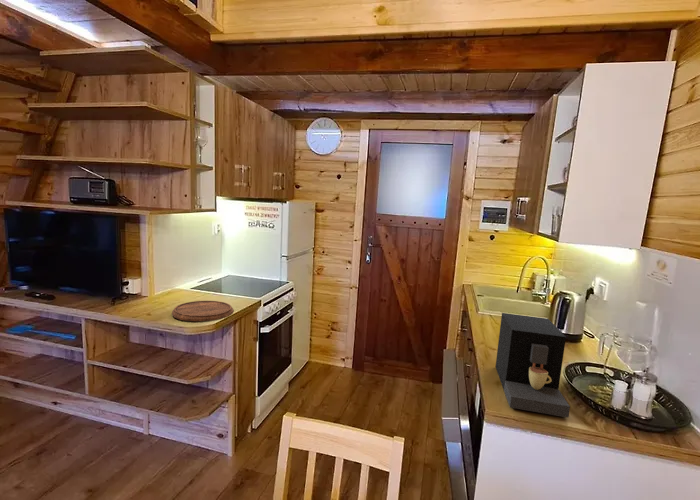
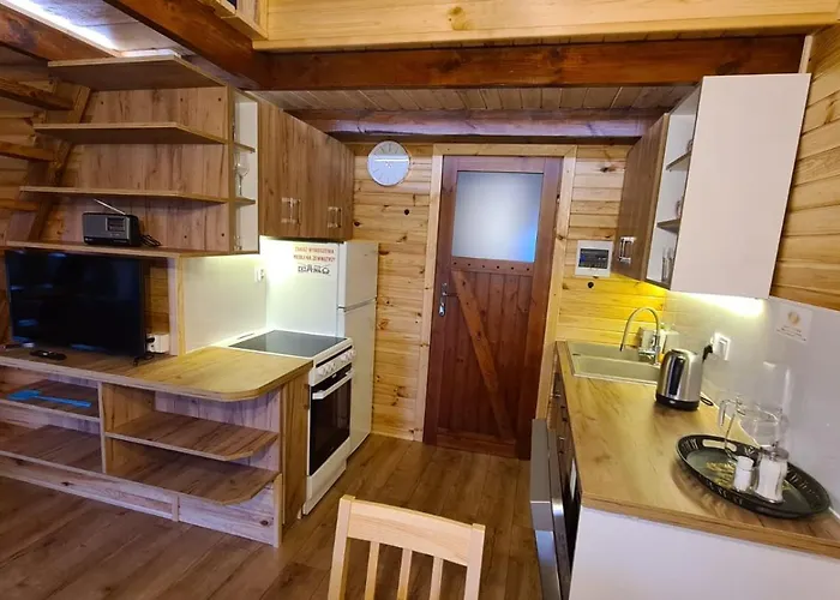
- cutting board (203, 309)
- coffee maker (530, 359)
